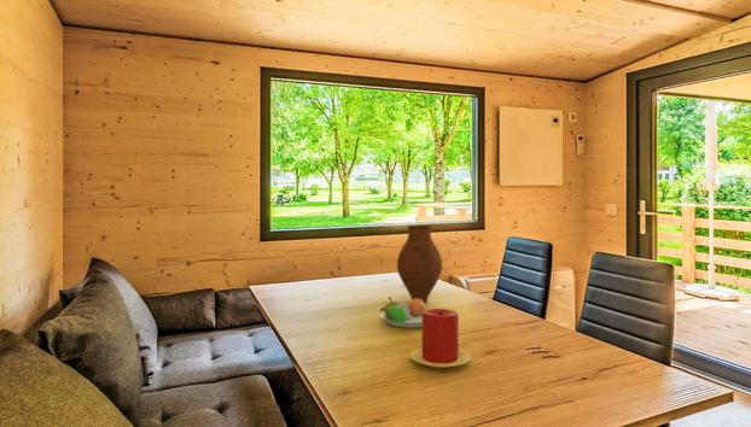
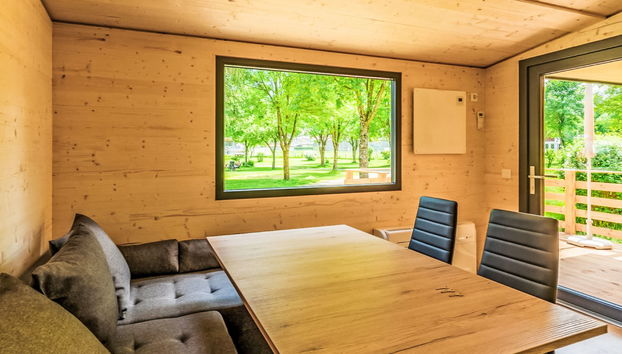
- vase (419, 263)
- fruit bowl (407, 310)
- candle (439, 337)
